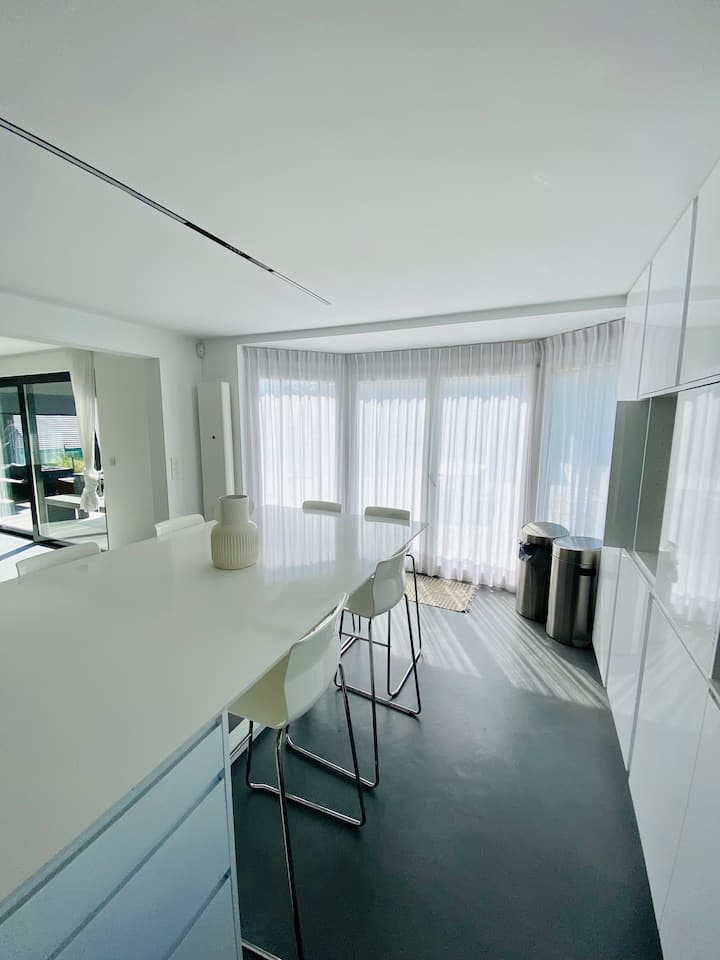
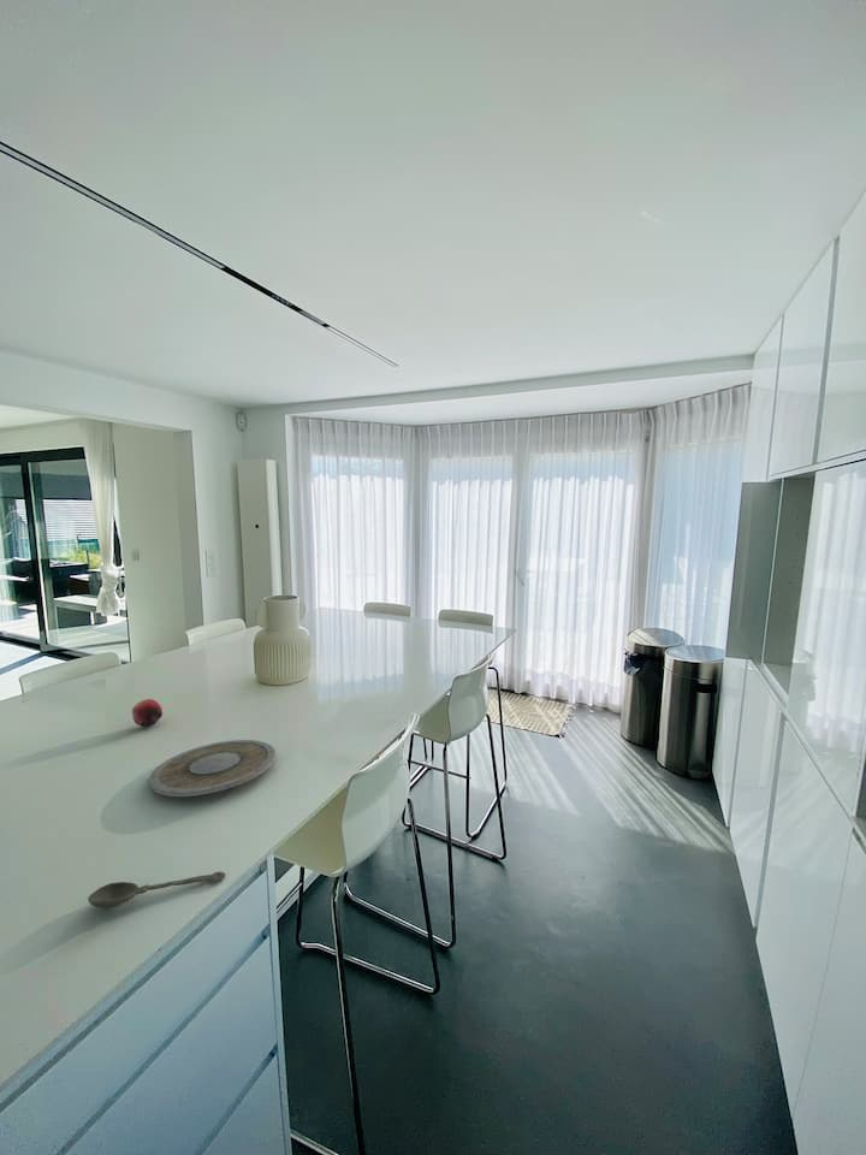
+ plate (215, 764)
+ fruit (147, 712)
+ spoon (160, 884)
